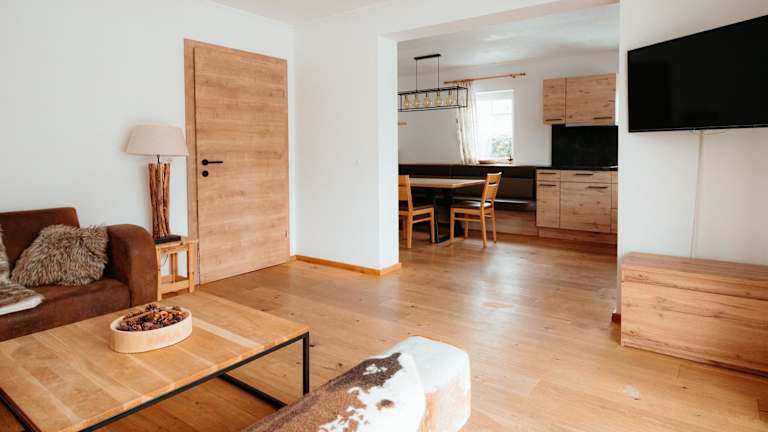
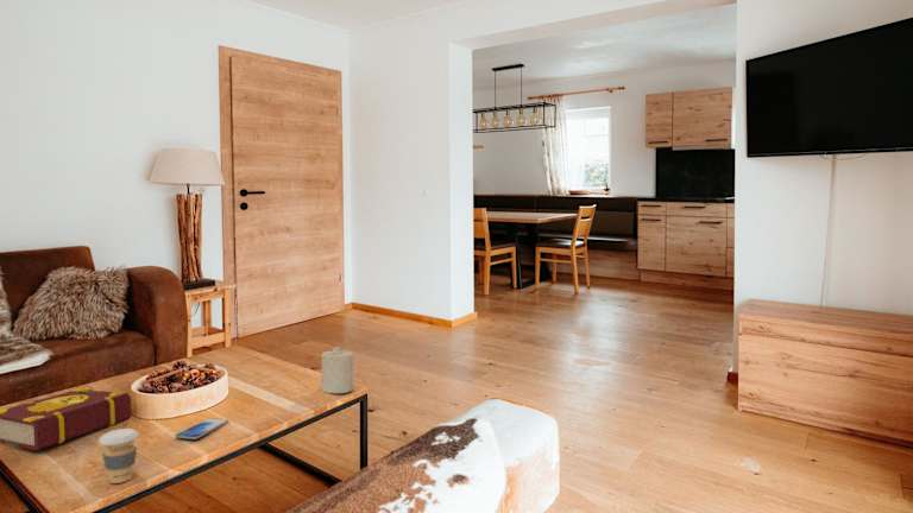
+ coffee cup (119, 456)
+ book (64, 414)
+ candle (336, 367)
+ smartphone (202, 428)
